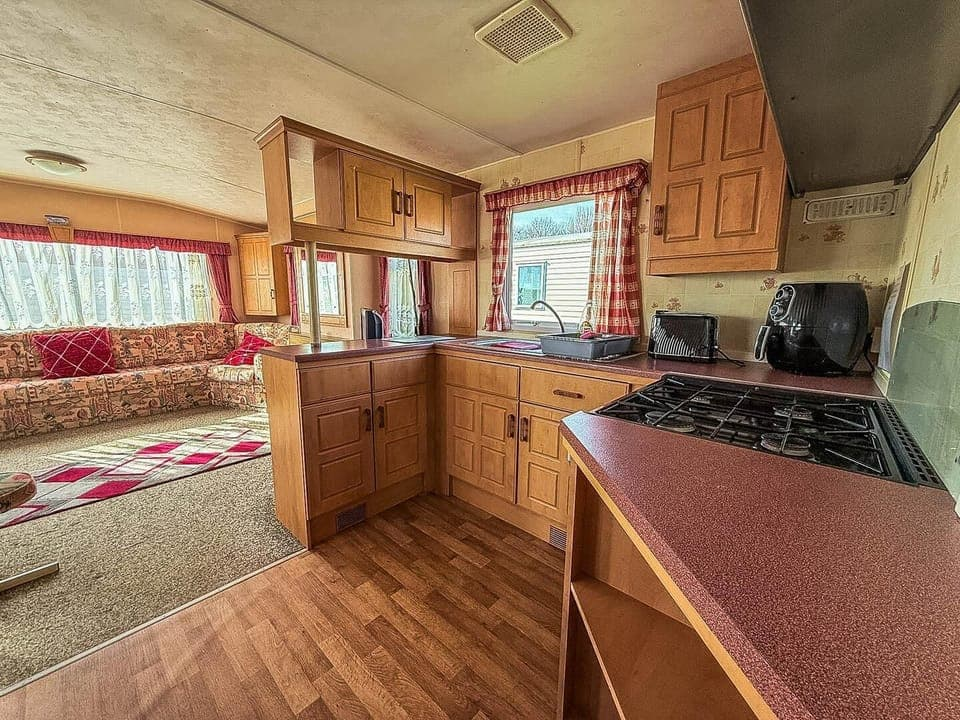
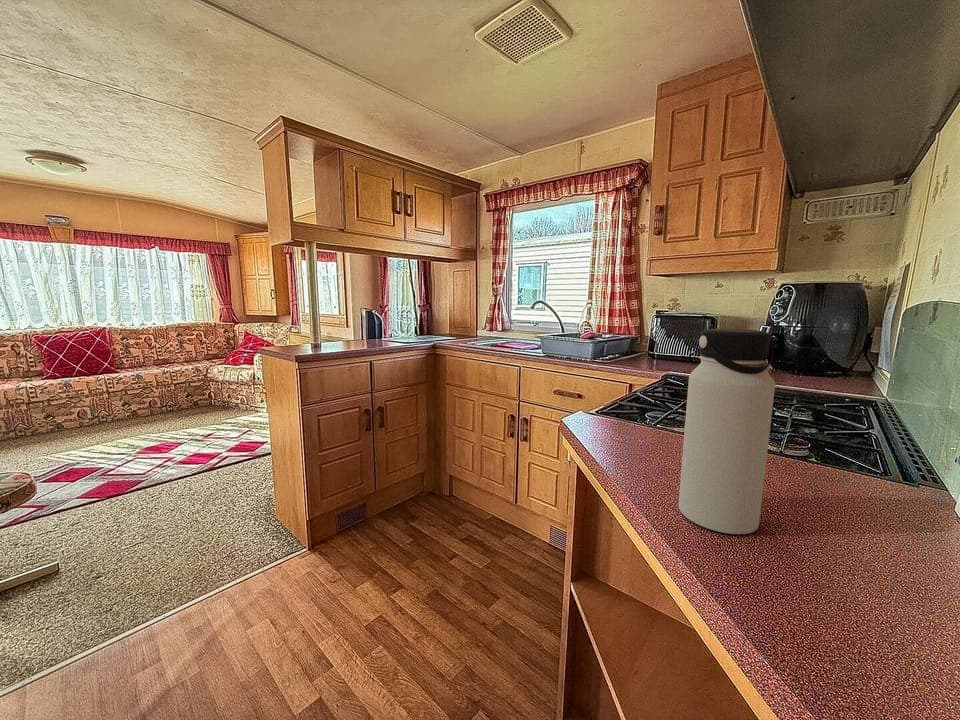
+ water bottle (725, 426)
